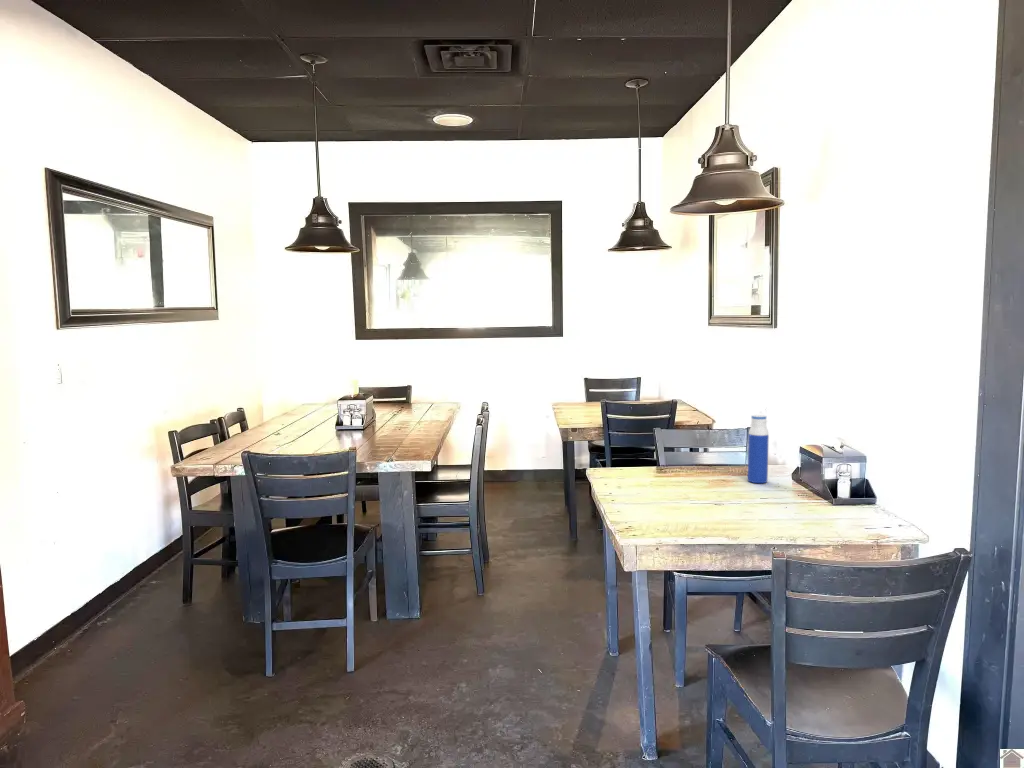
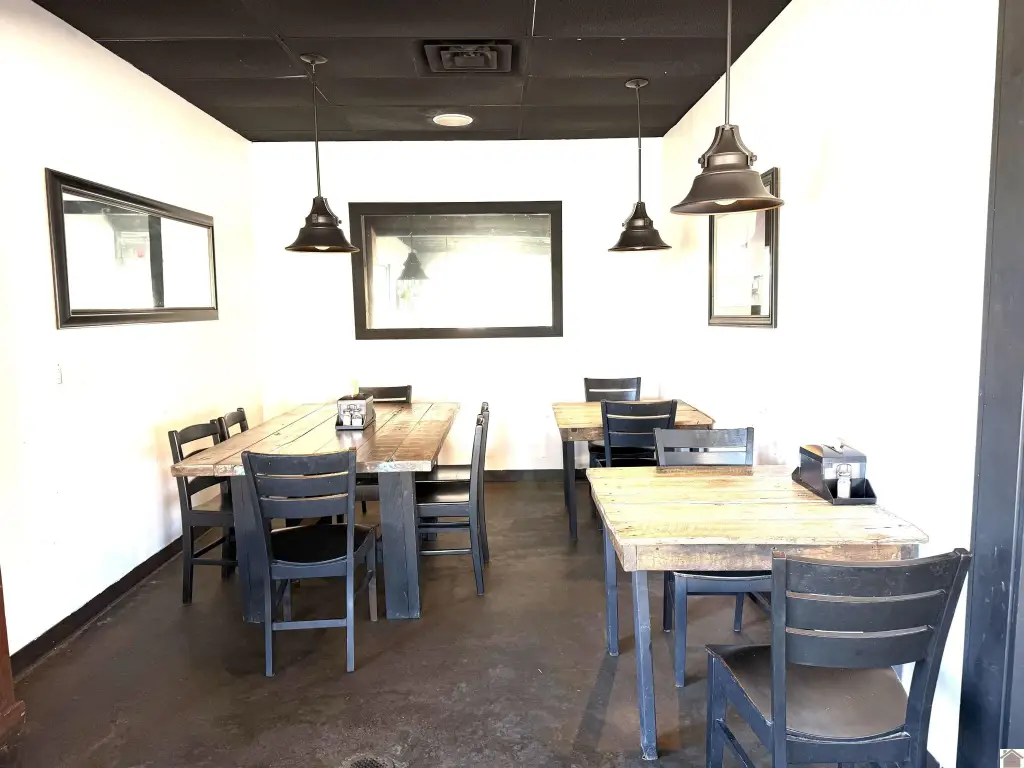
- water bottle (758, 448)
